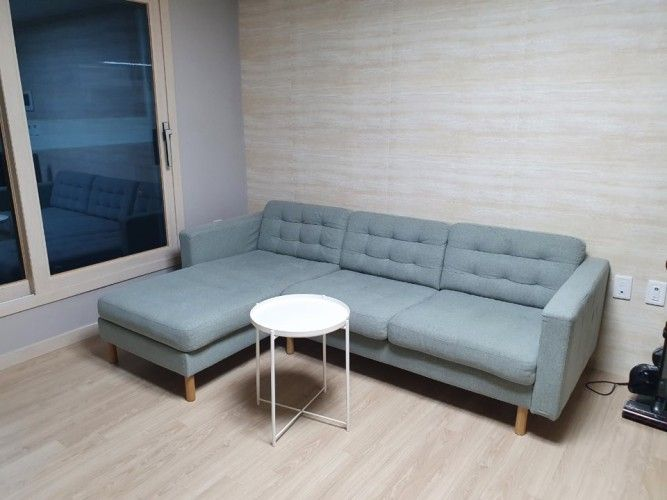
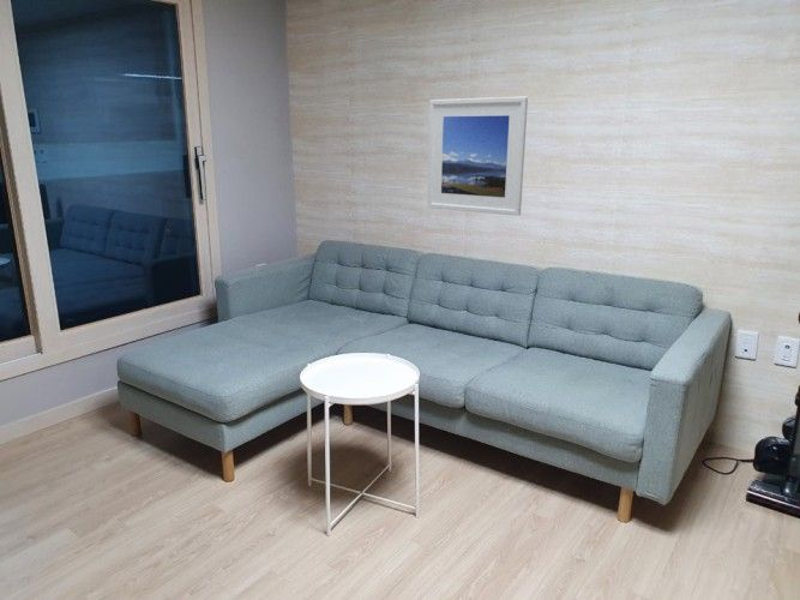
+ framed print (474, 156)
